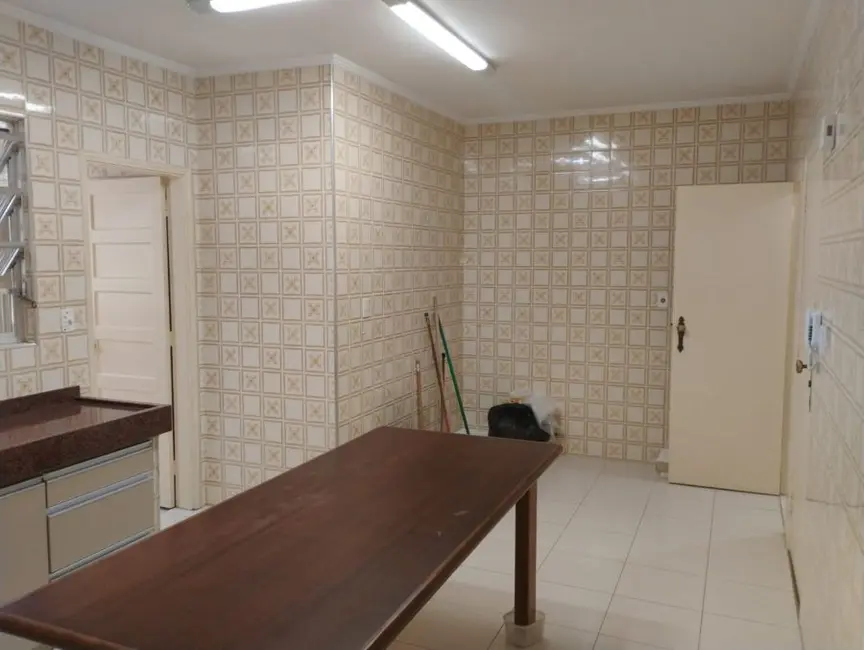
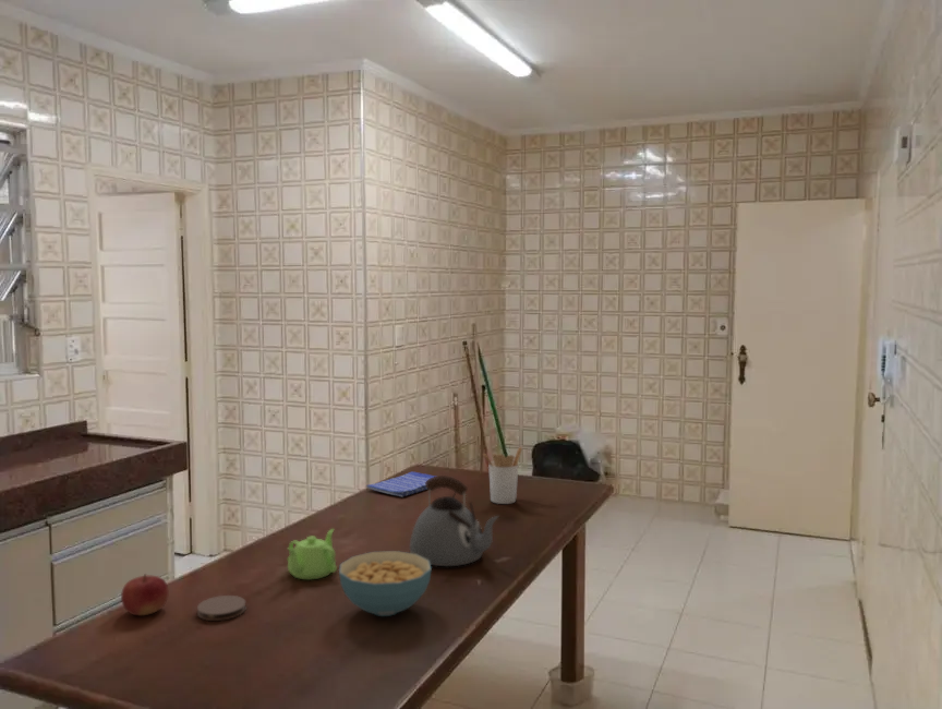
+ dish towel (407, 482)
+ coaster (221, 608)
+ teapot (312, 554)
+ utensil holder (503, 474)
+ cereal bowl (385, 588)
+ fruit (145, 592)
+ kettle (456, 517)
